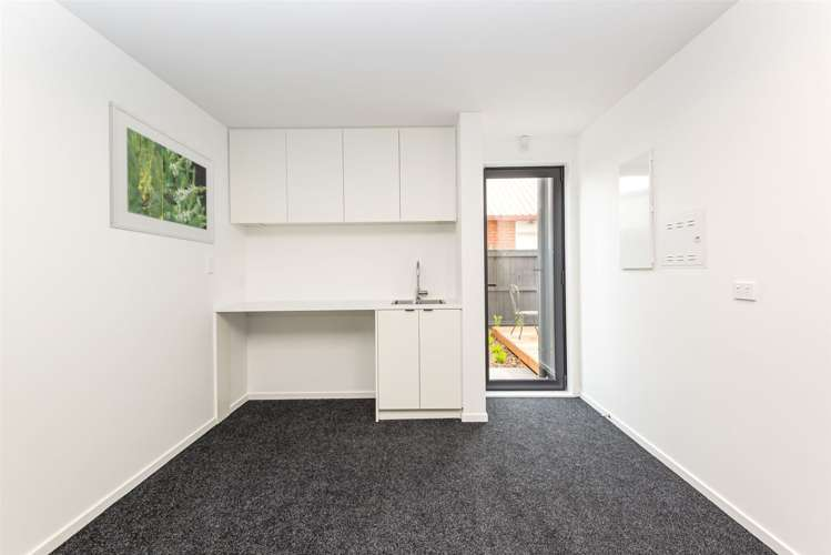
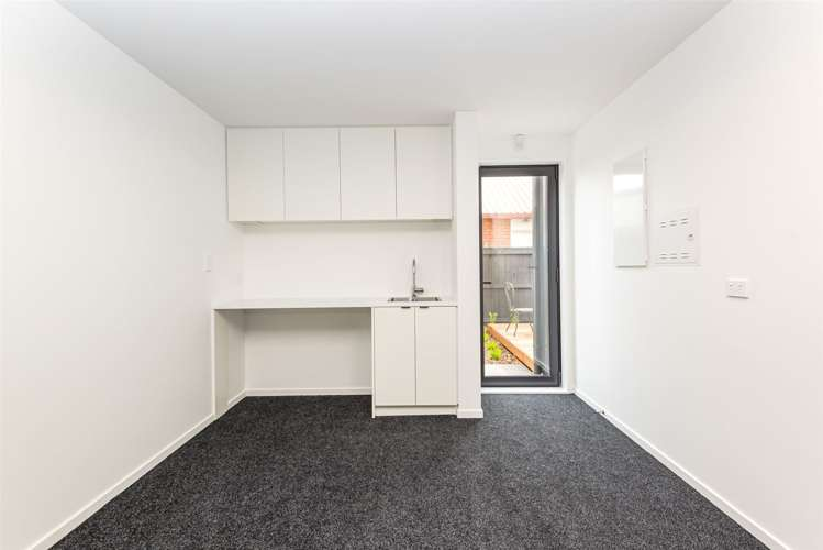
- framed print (172, 186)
